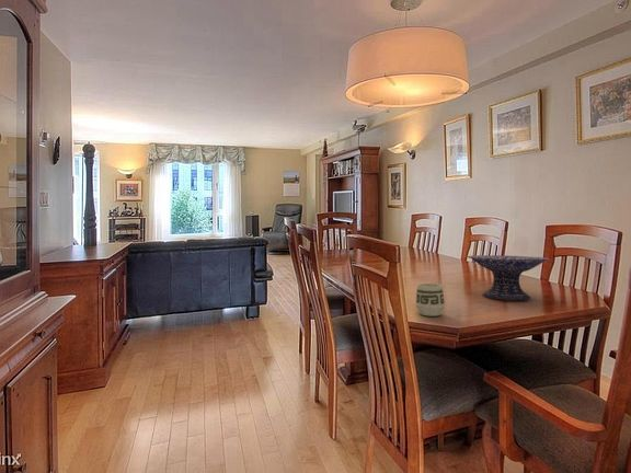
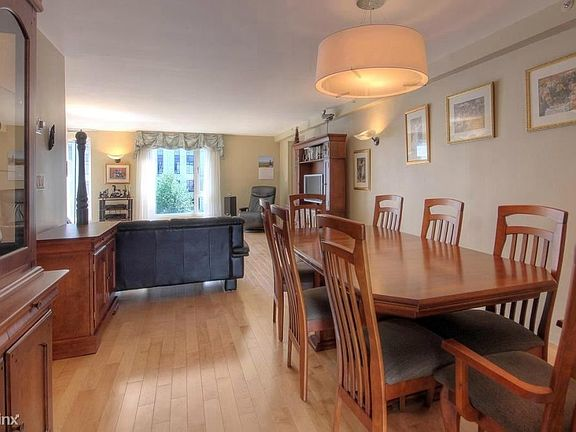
- cup (429, 299)
- decorative bowl (506, 276)
